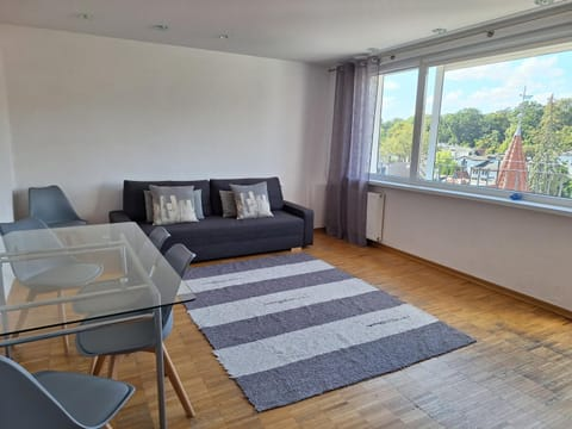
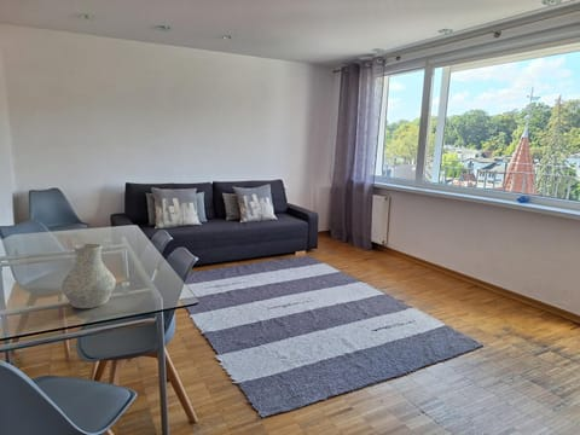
+ vase (88, 274)
